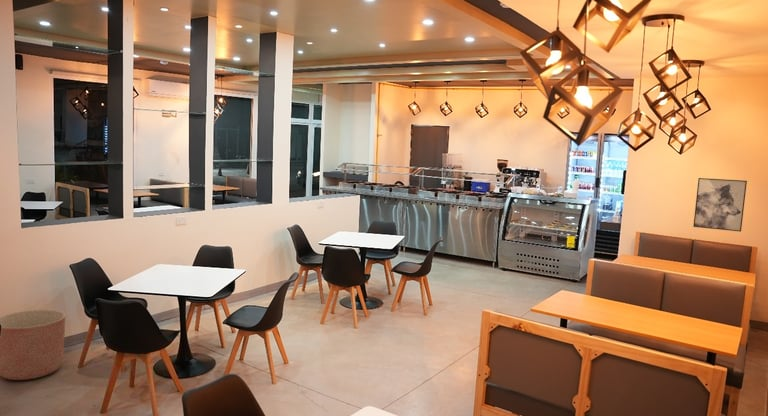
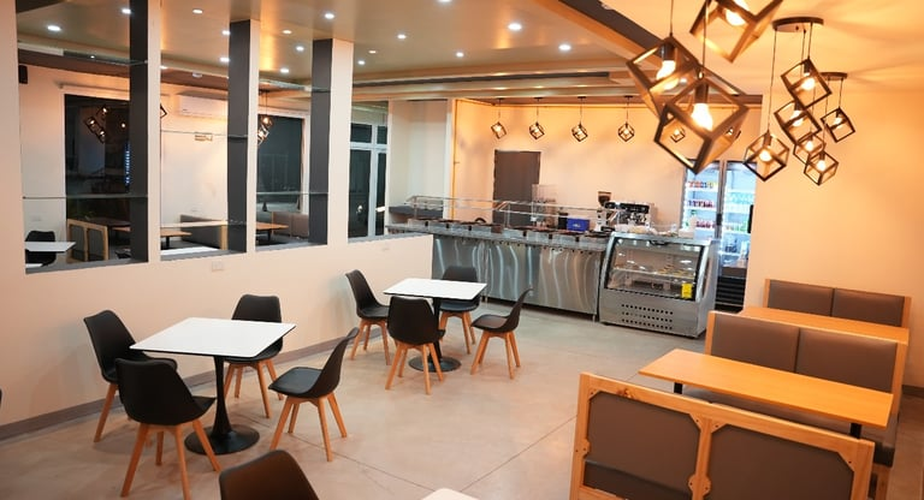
- planter (30, 345)
- wall art (719, 204)
